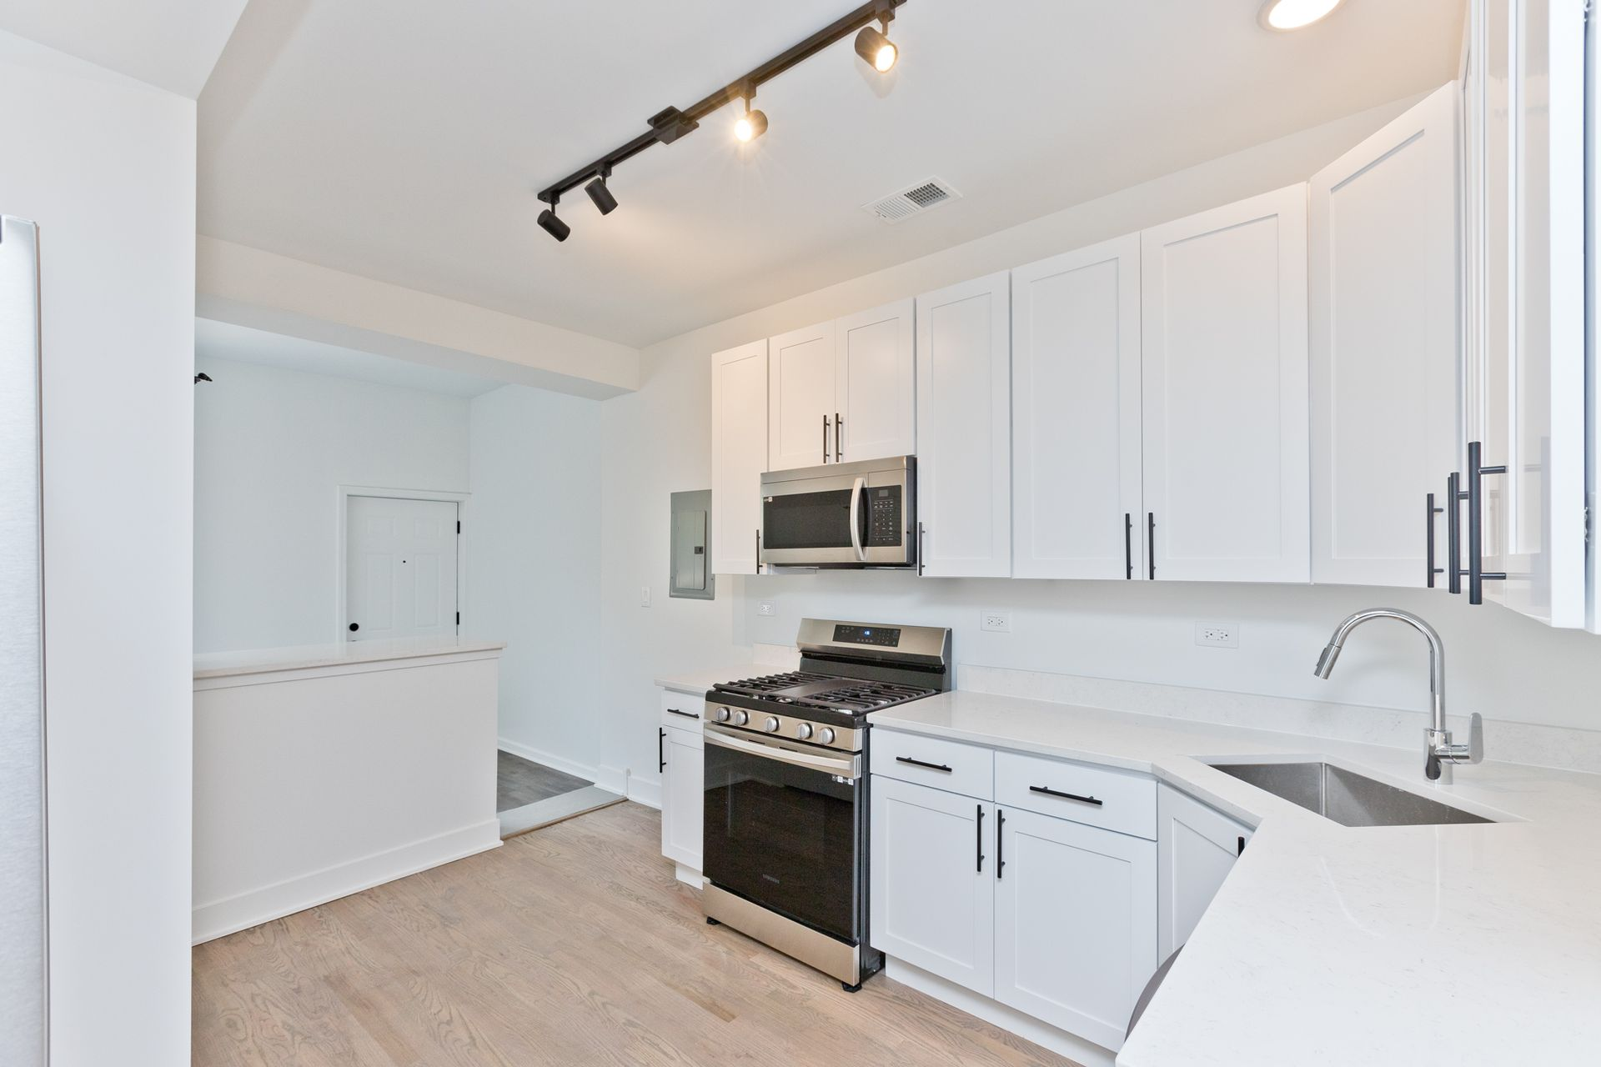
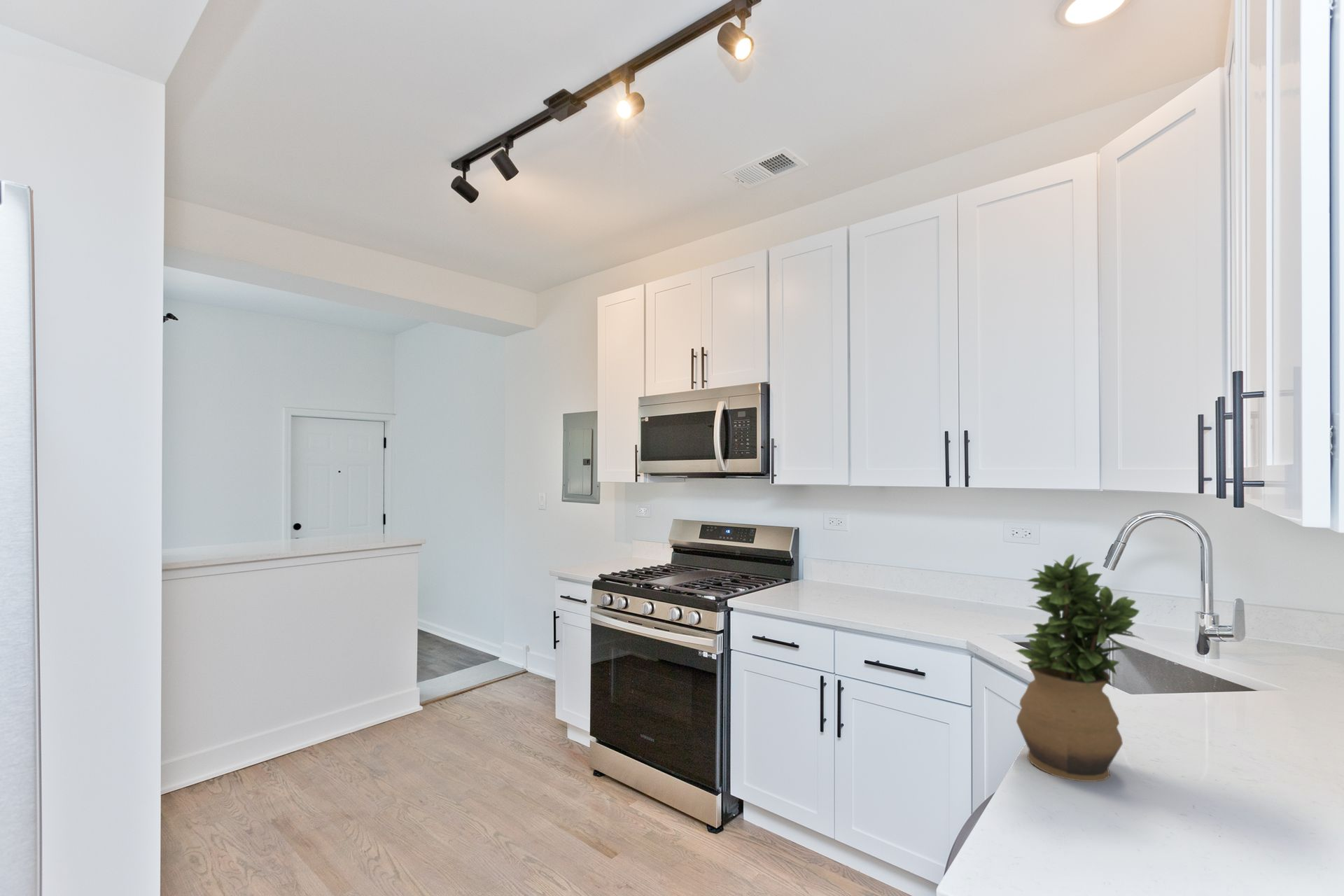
+ potted plant (1080, 659)
